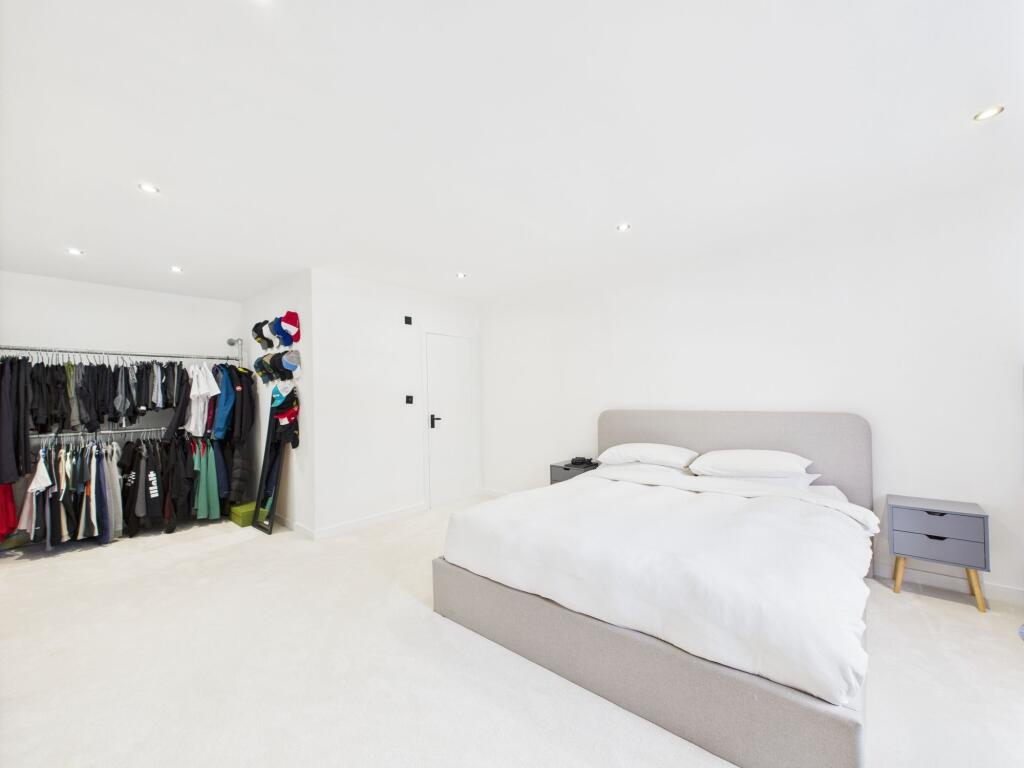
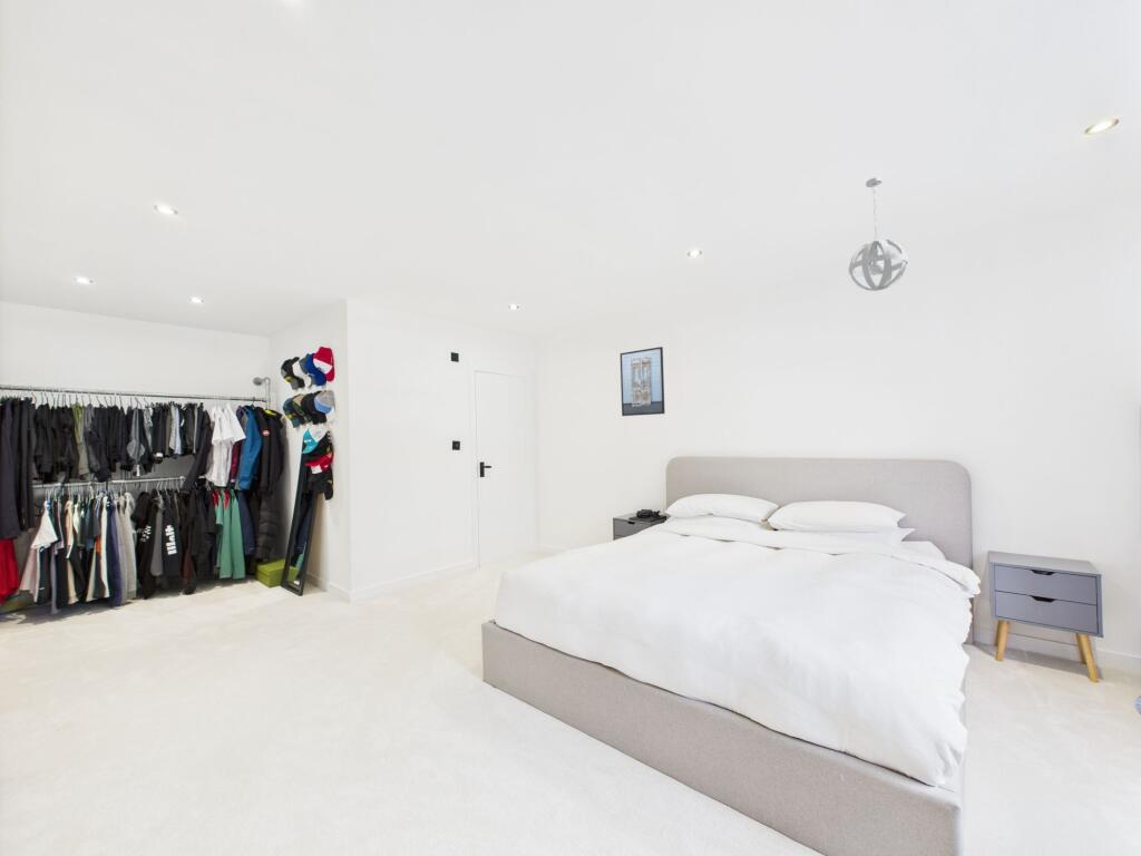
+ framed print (641, 382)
+ pendant light (876, 235)
